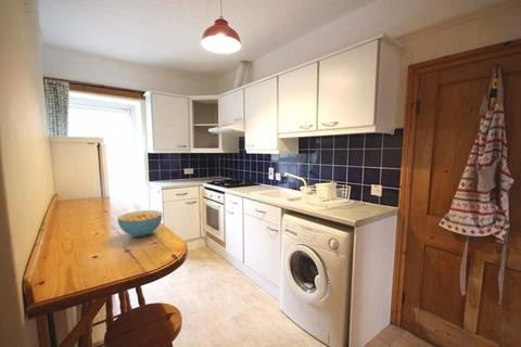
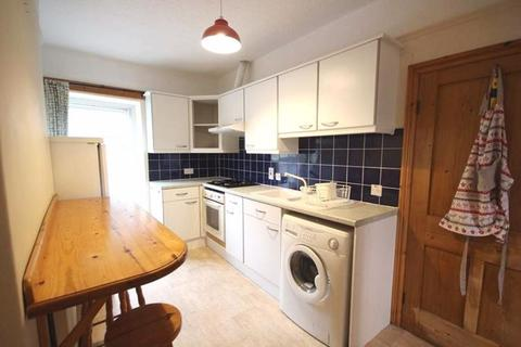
- cereal bowl (141, 224)
